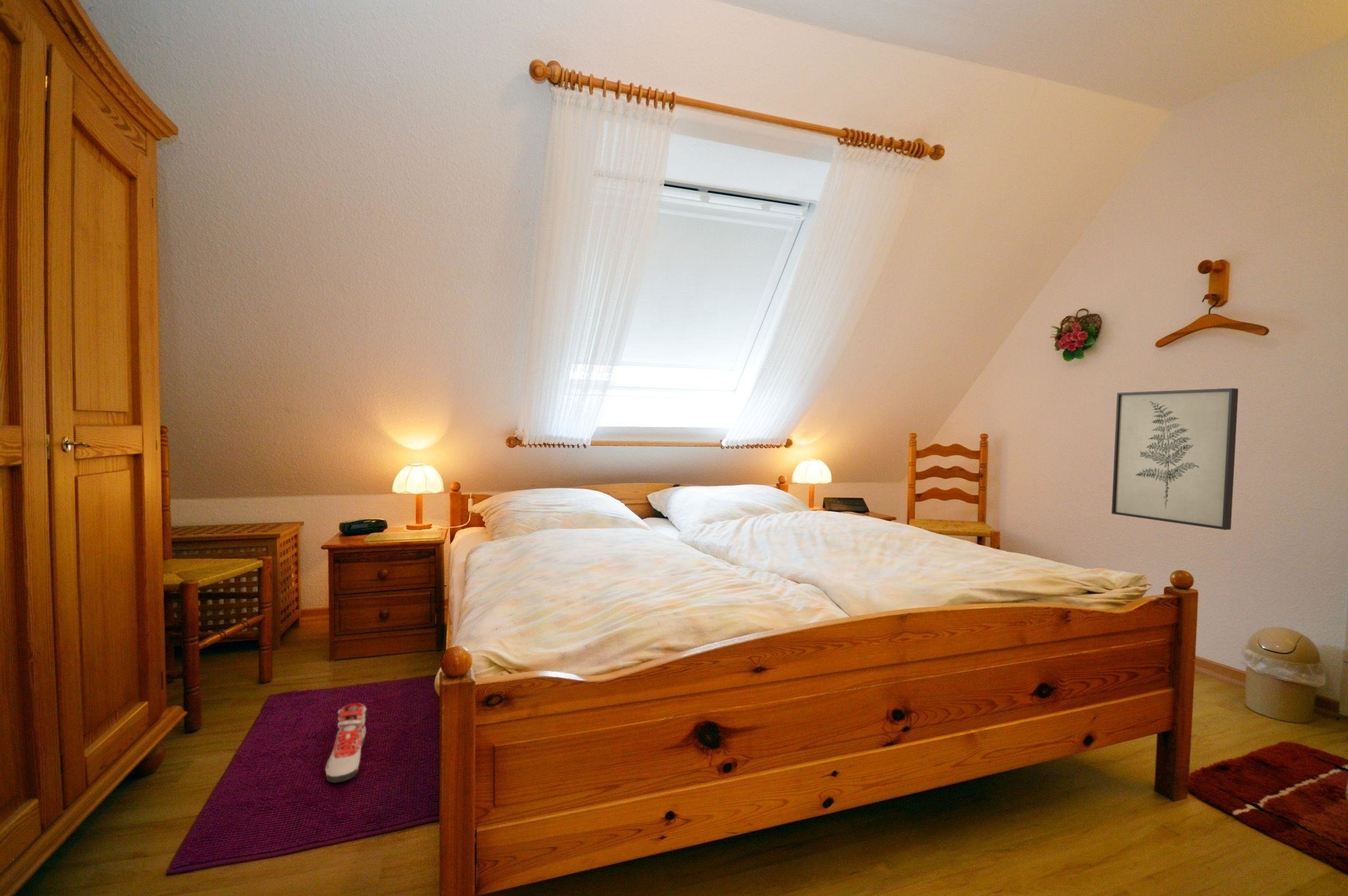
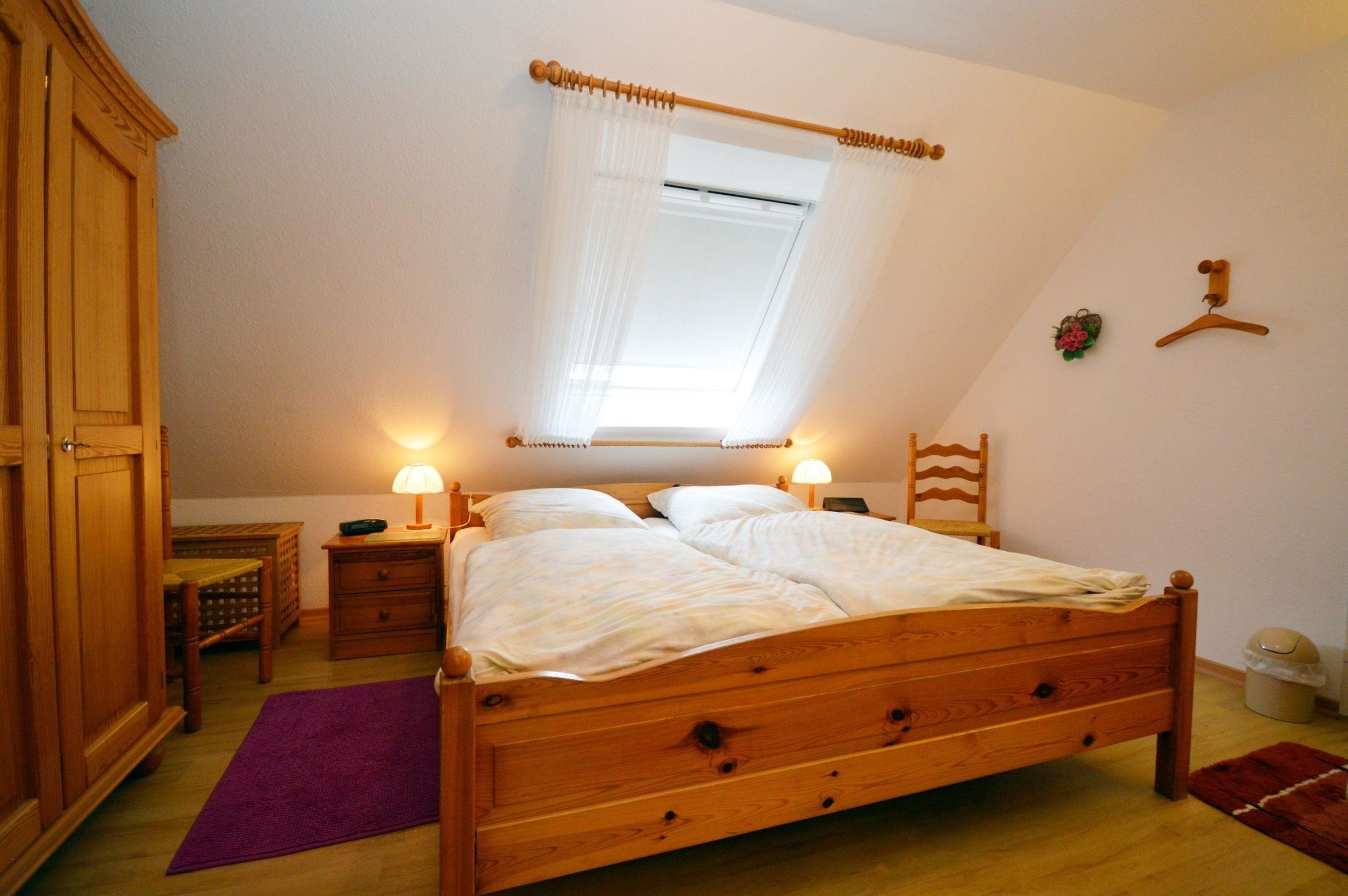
- wall art (1169, 456)
- sneaker (347, 738)
